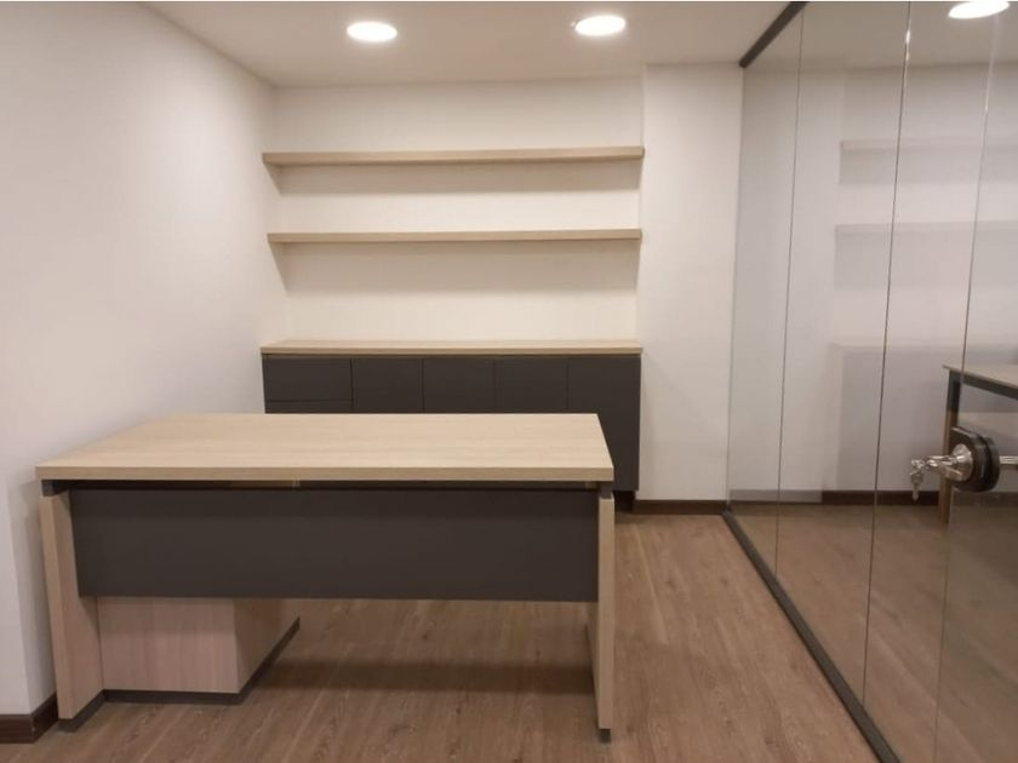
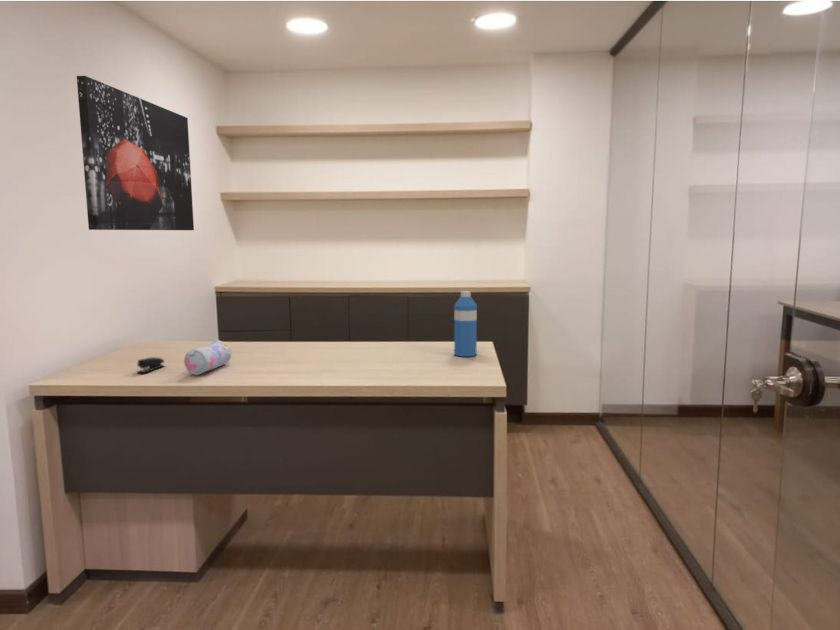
+ wall art (145, 165)
+ pencil case (208, 356)
+ water bottle (465, 323)
+ stapler (150, 363)
